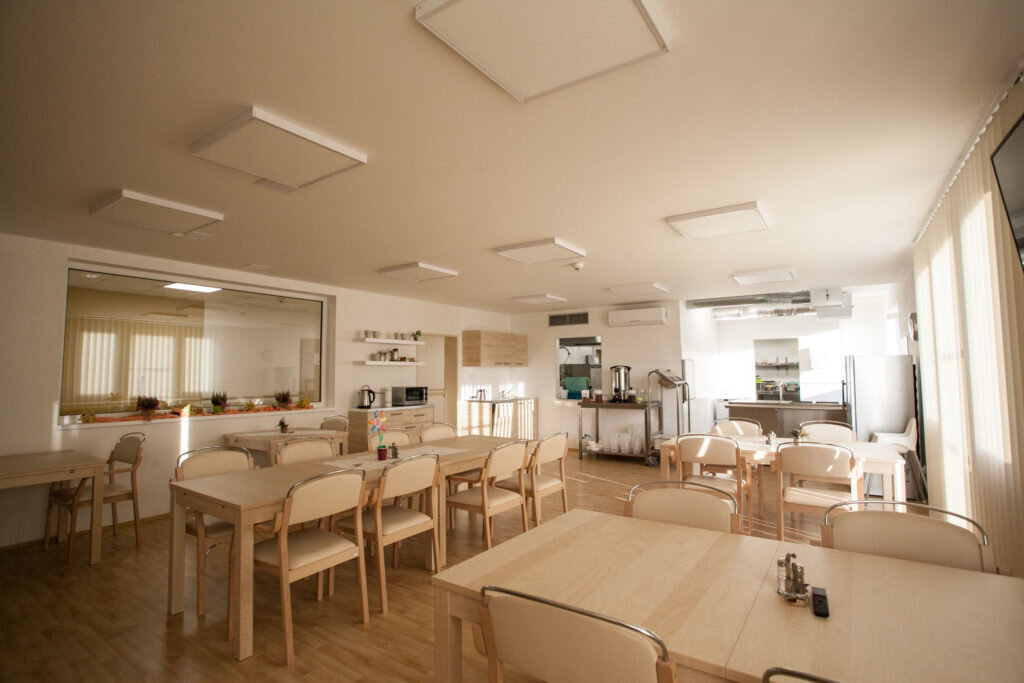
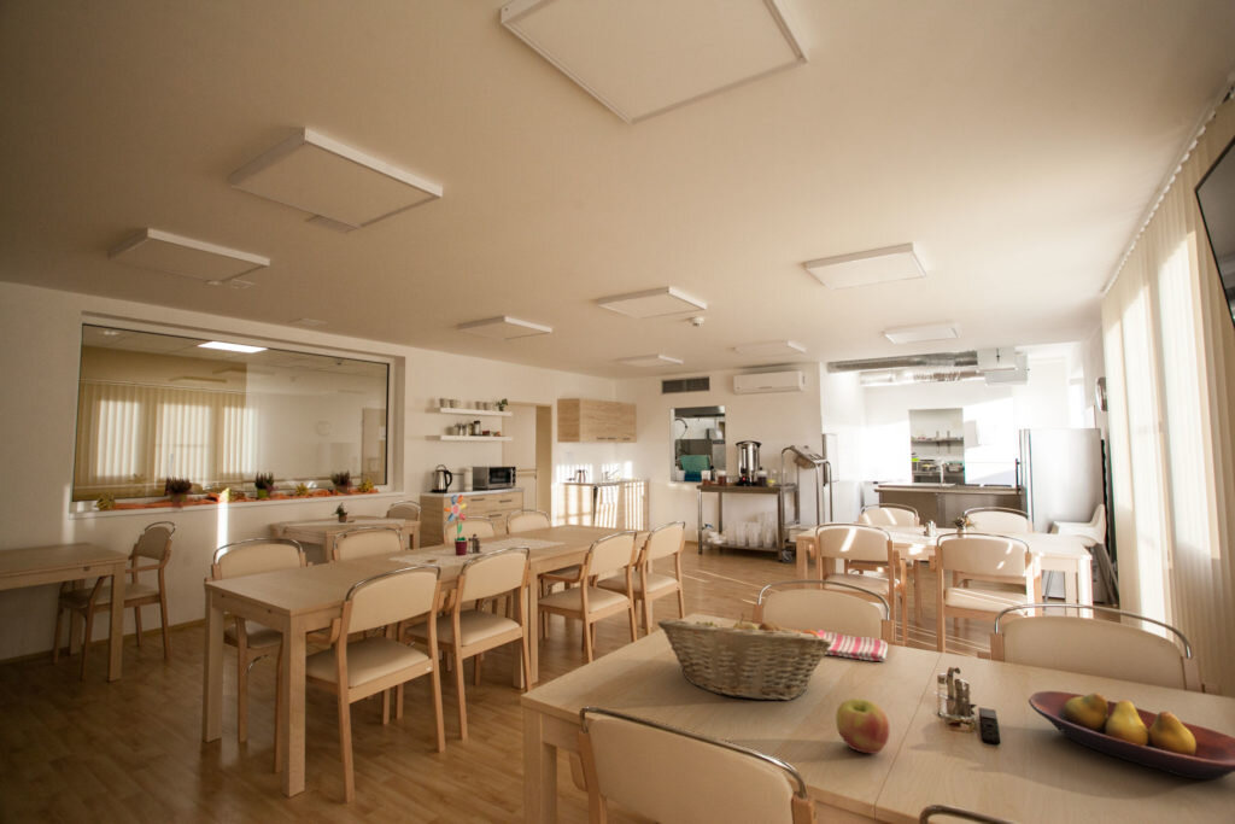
+ dish towel (849, 644)
+ apple (861, 725)
+ fruit basket (741, 645)
+ fruit bowl (1134, 726)
